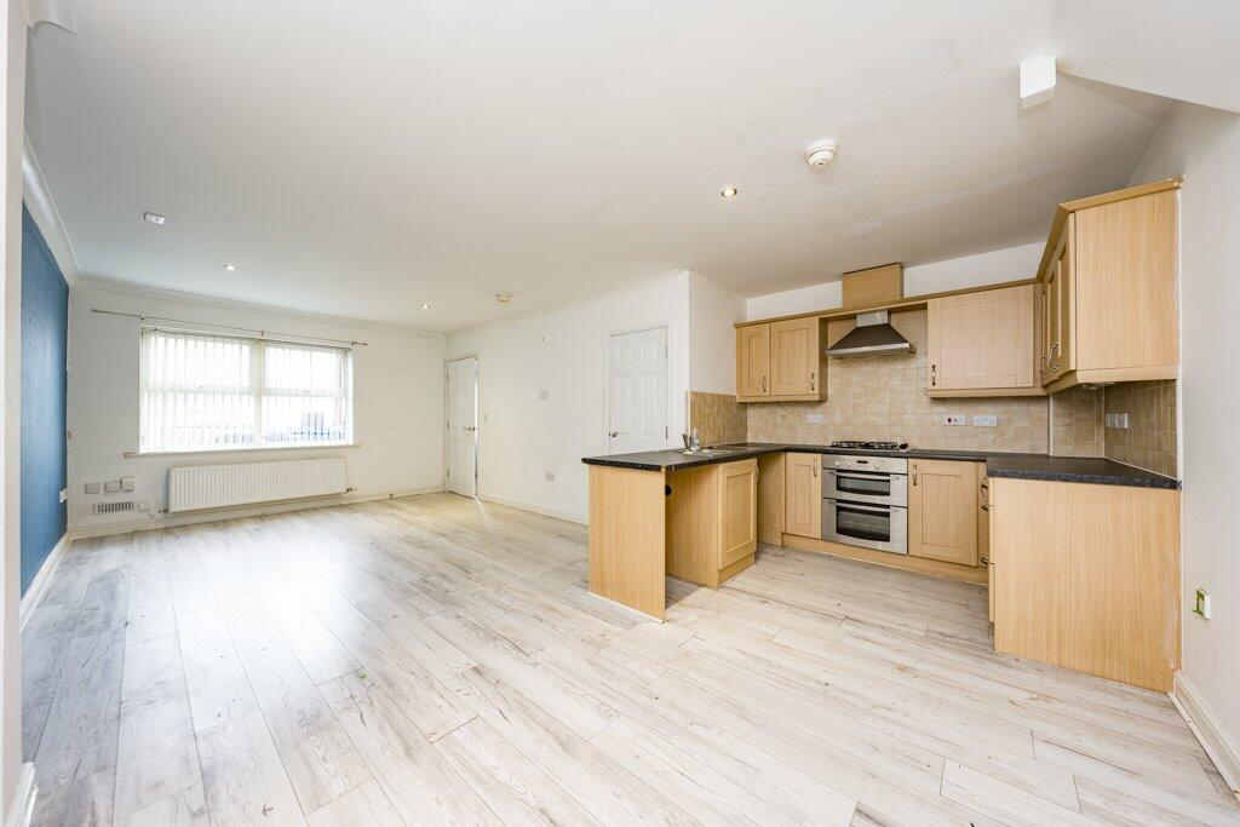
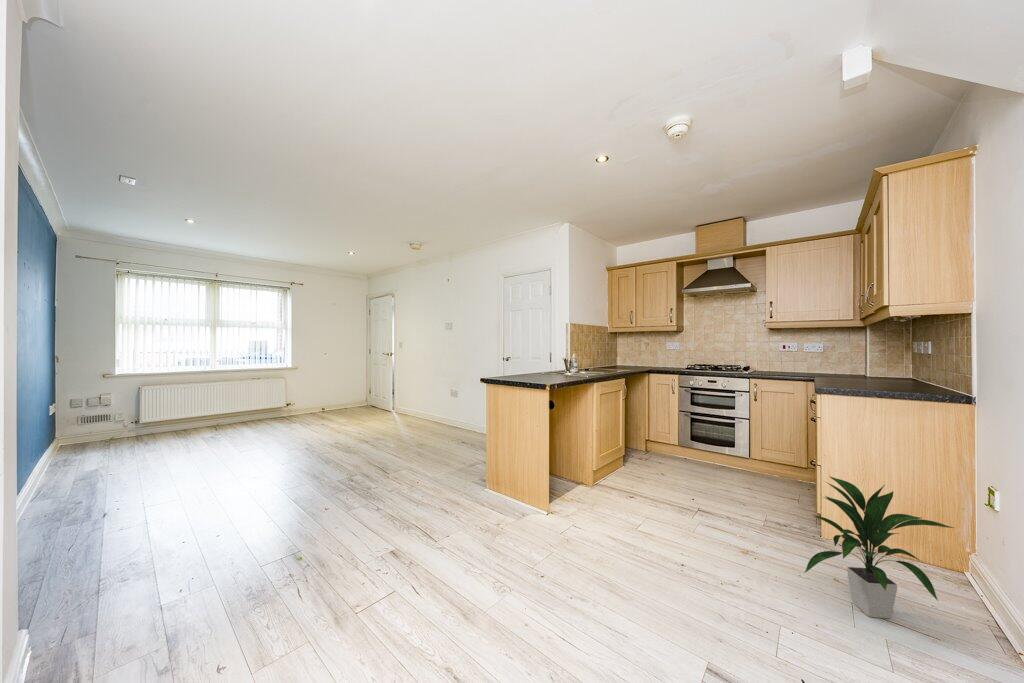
+ indoor plant (863, 543)
